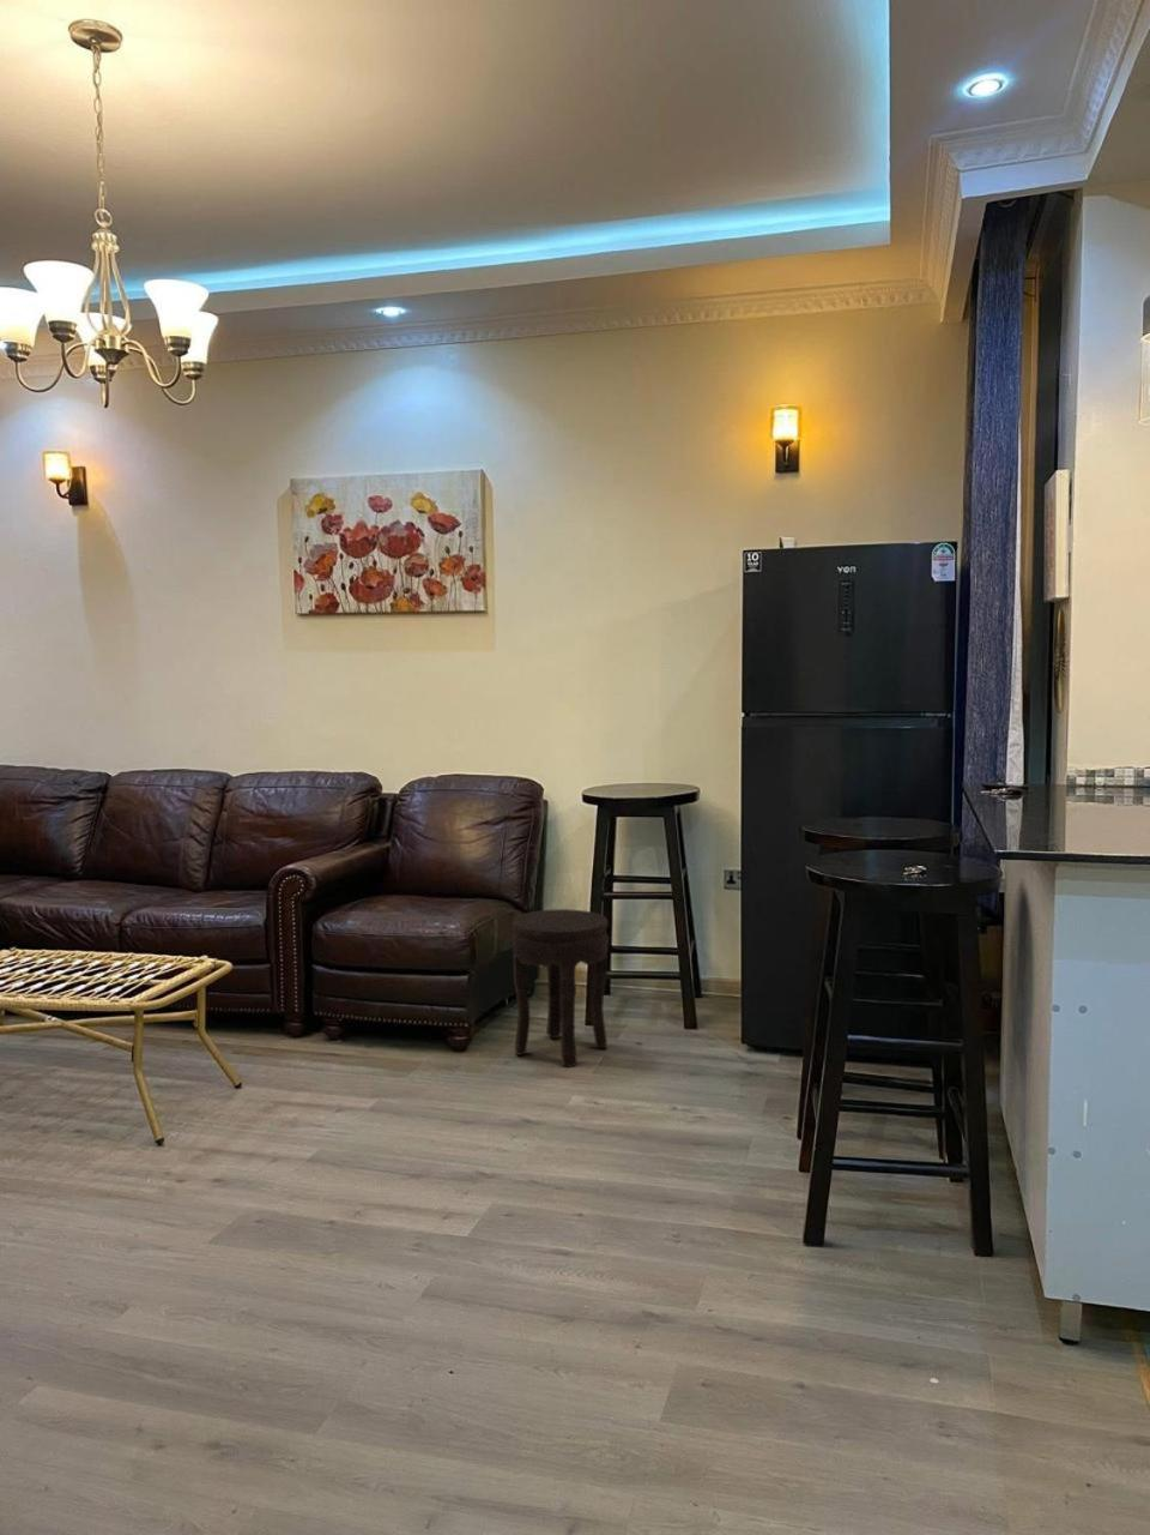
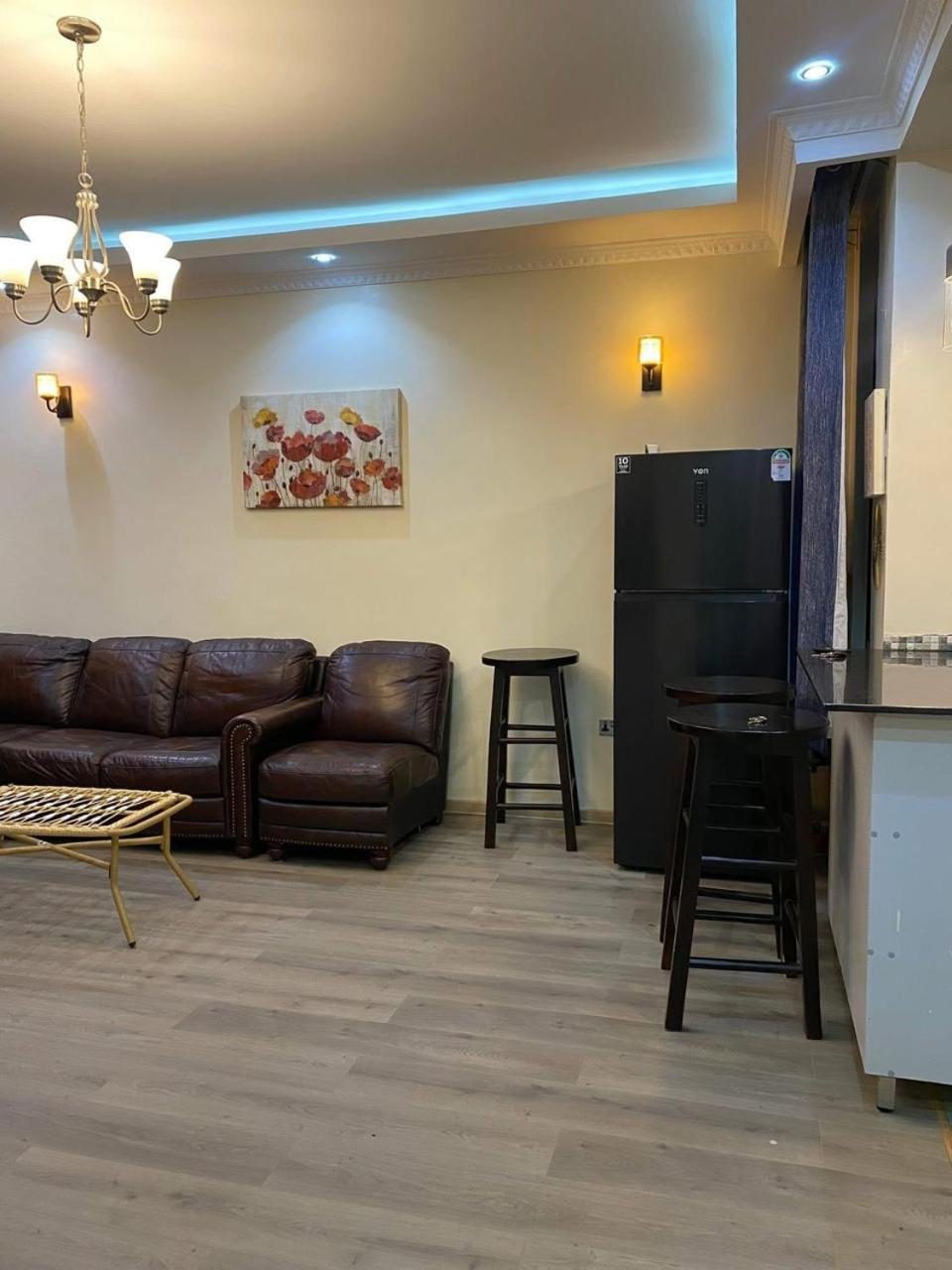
- side table (561, 985)
